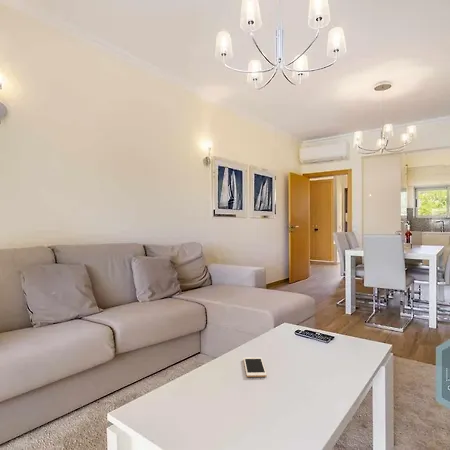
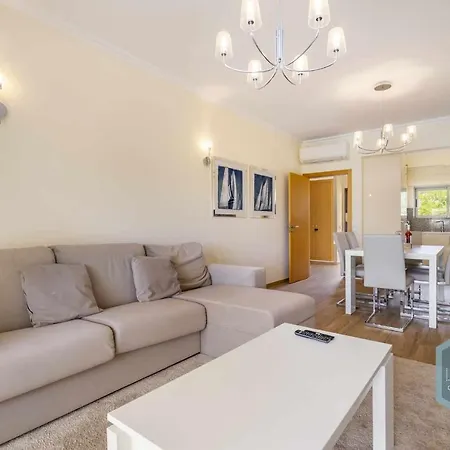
- cell phone (254, 366)
